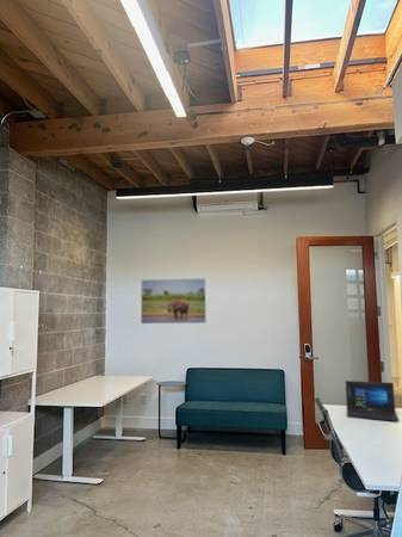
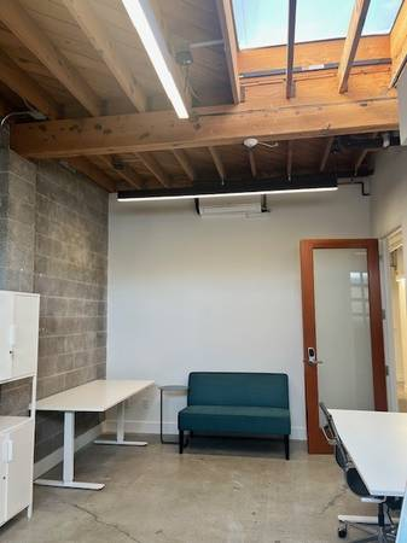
- laptop (370, 400)
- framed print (173, 301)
